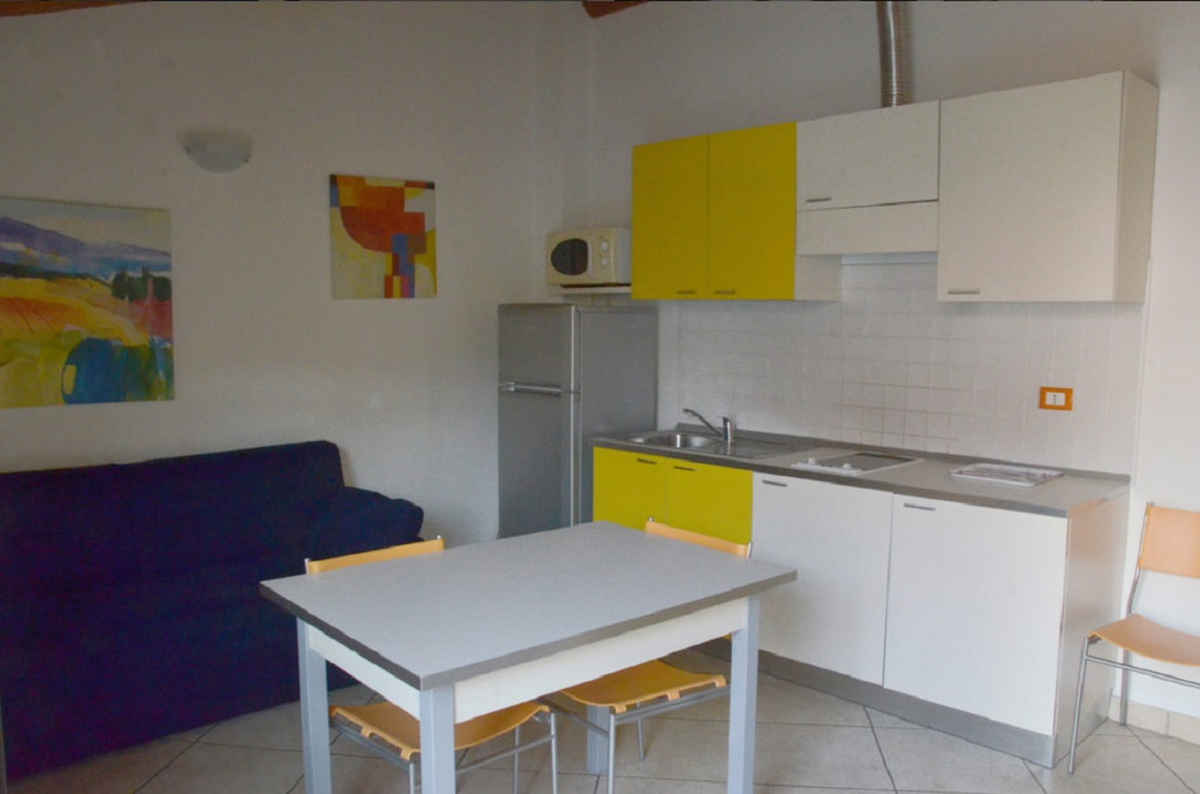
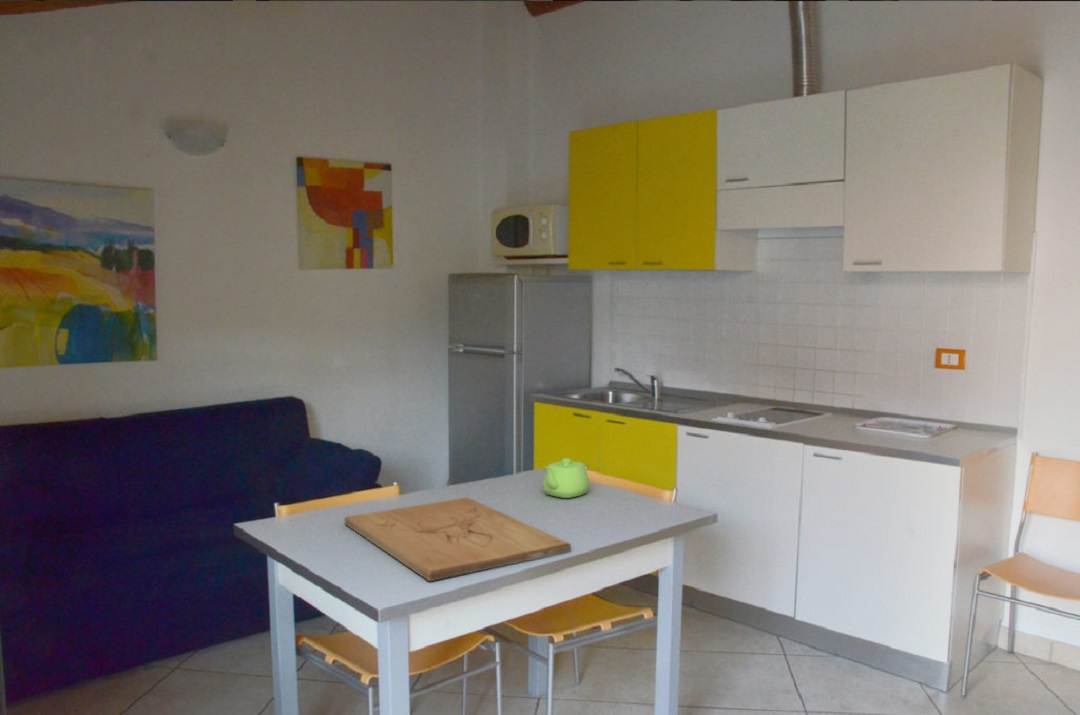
+ cutting board (451, 532)
+ teapot (563, 477)
